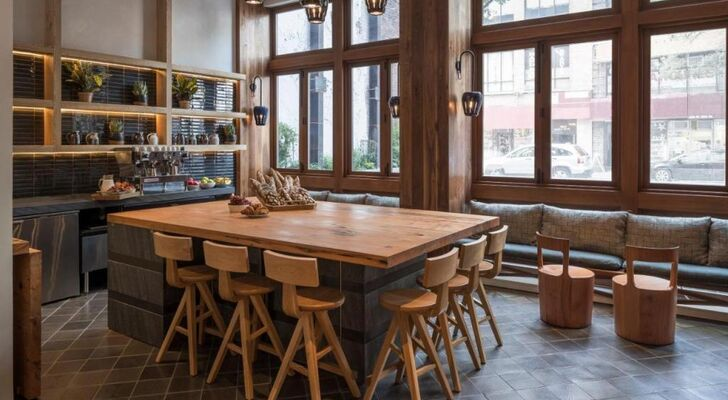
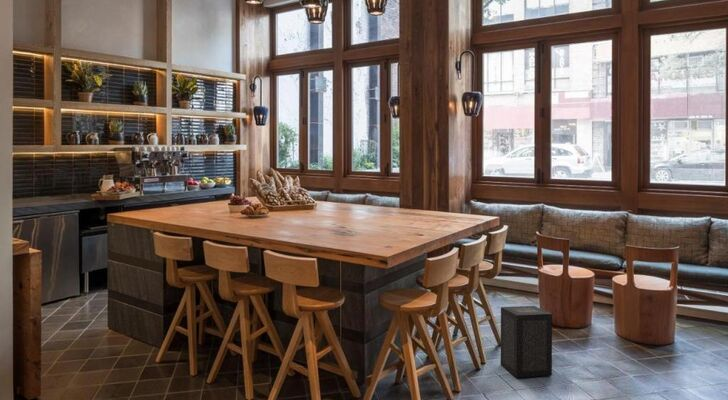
+ speaker (525, 340)
